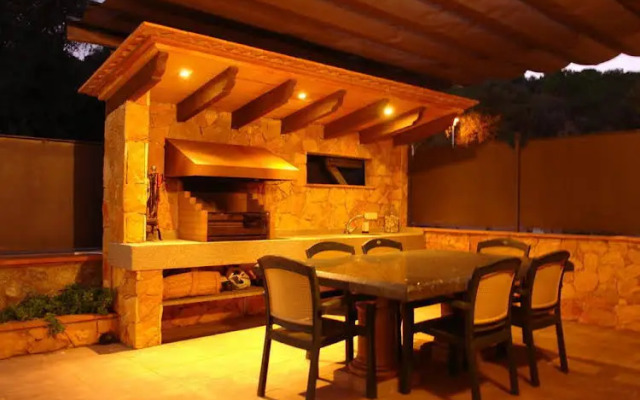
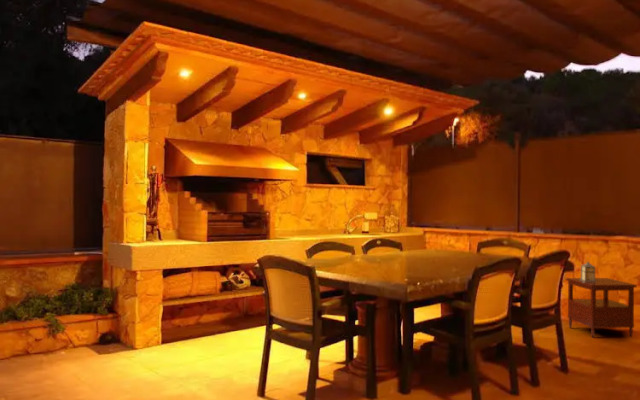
+ lantern (588, 266)
+ side table (599, 306)
